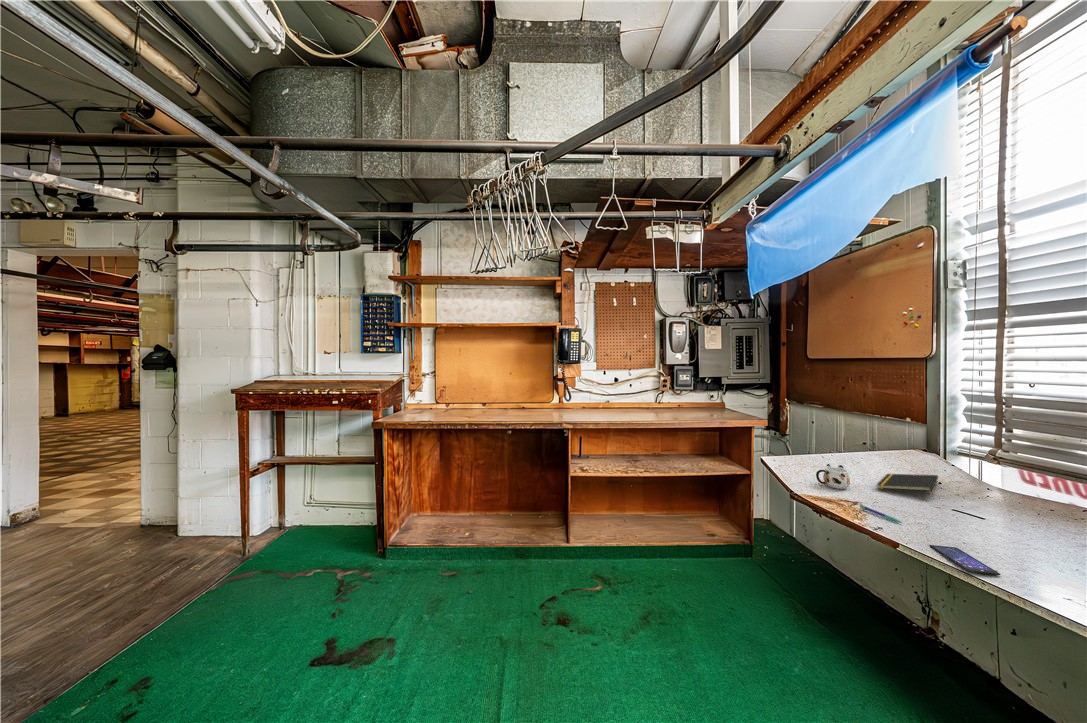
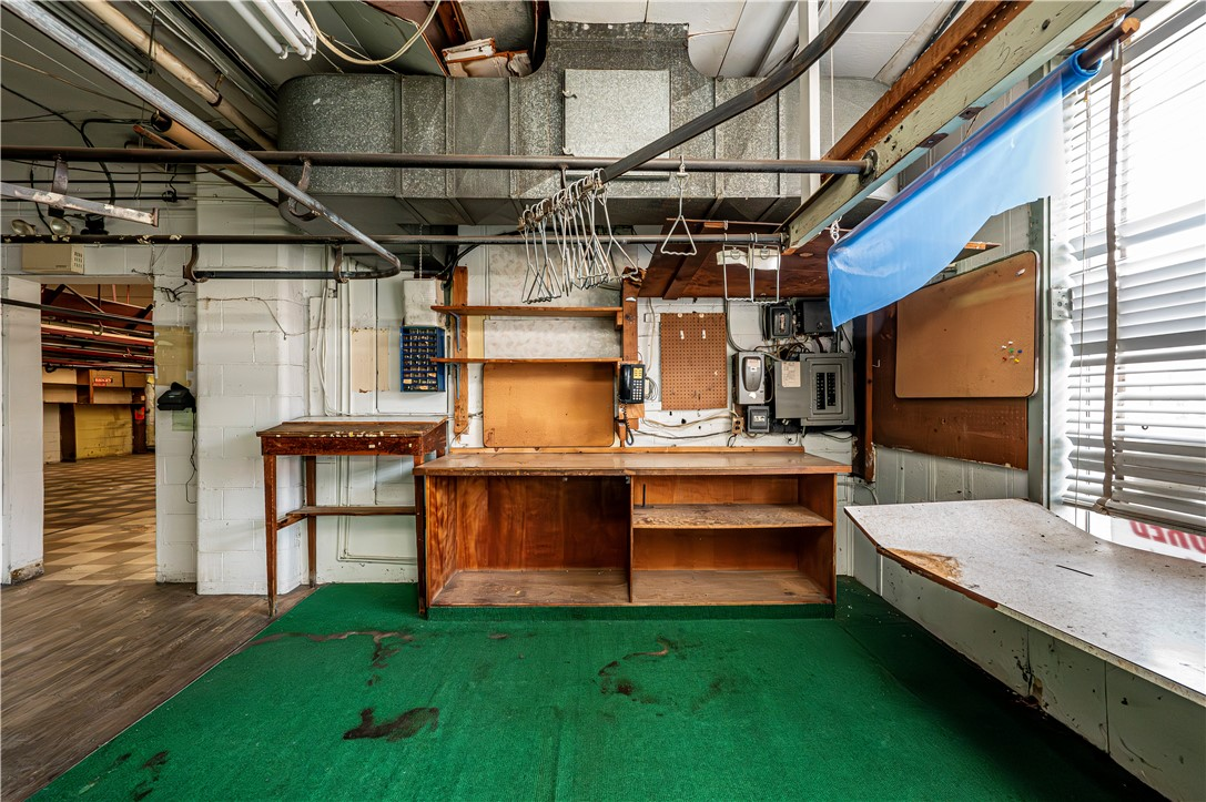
- notepad (907, 481)
- mug (832, 476)
- pen (880, 513)
- smartphone (962, 559)
